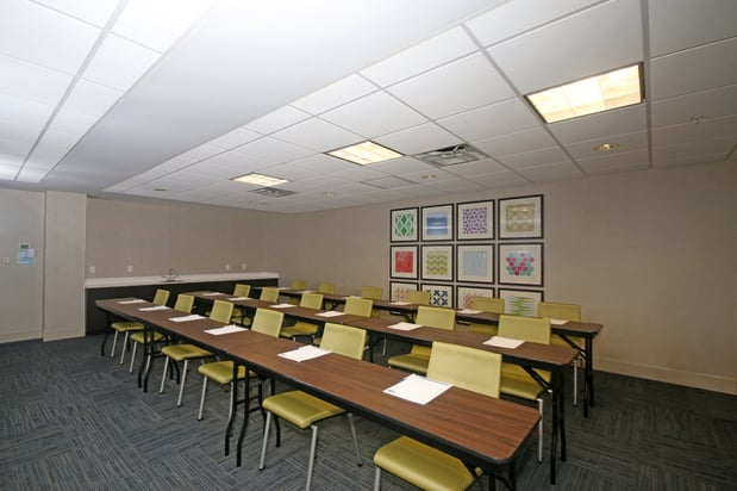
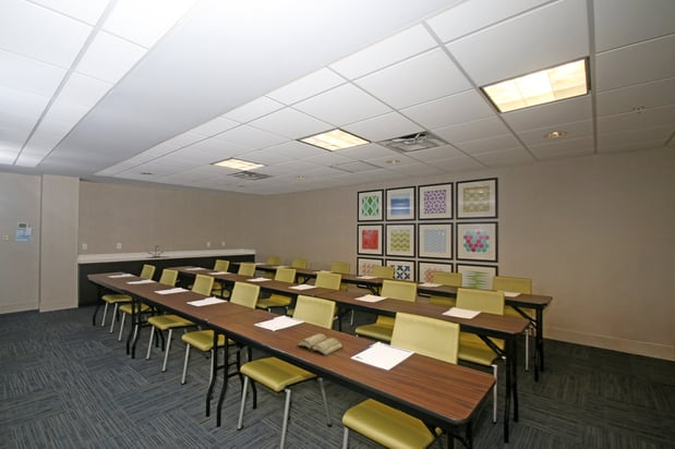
+ diary (320, 342)
